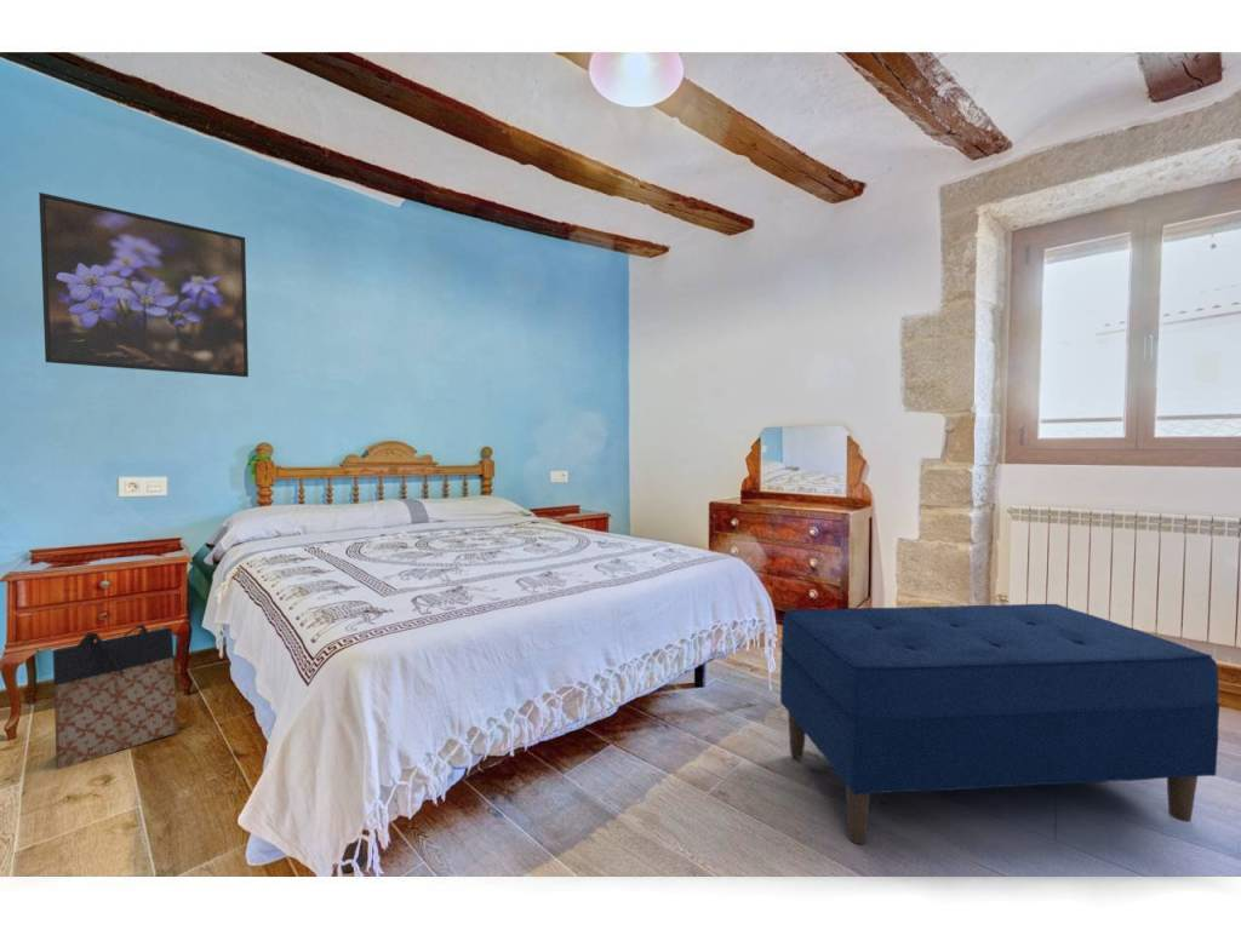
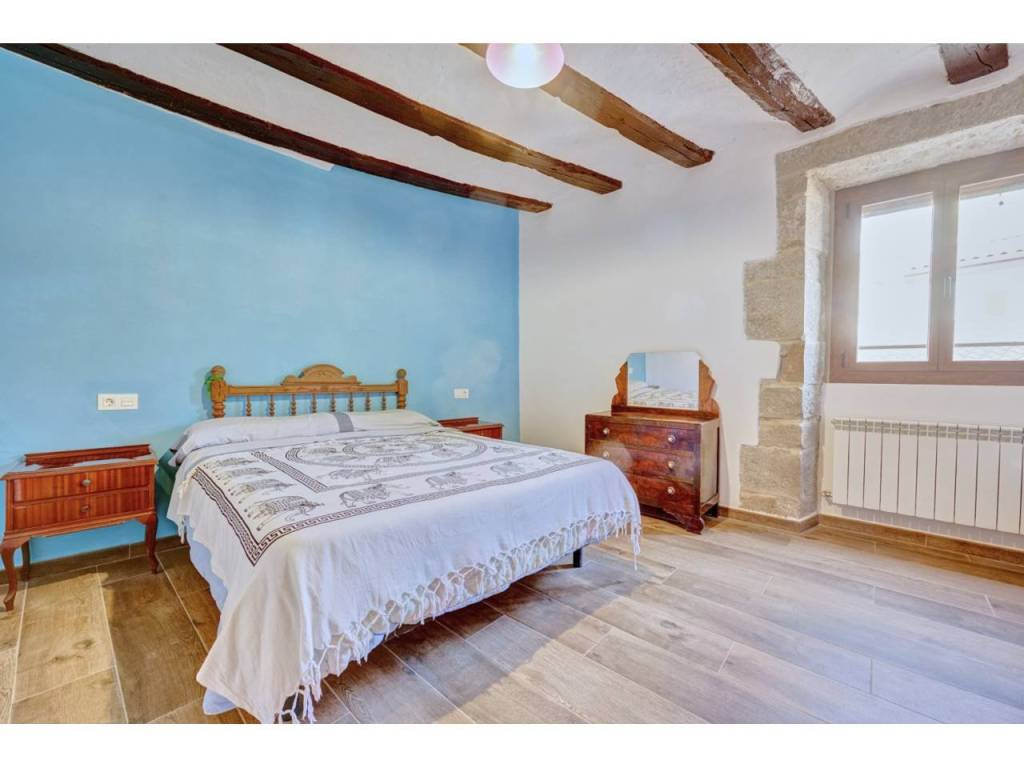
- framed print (154, 294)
- bag (116, 685)
- bench (972, 707)
